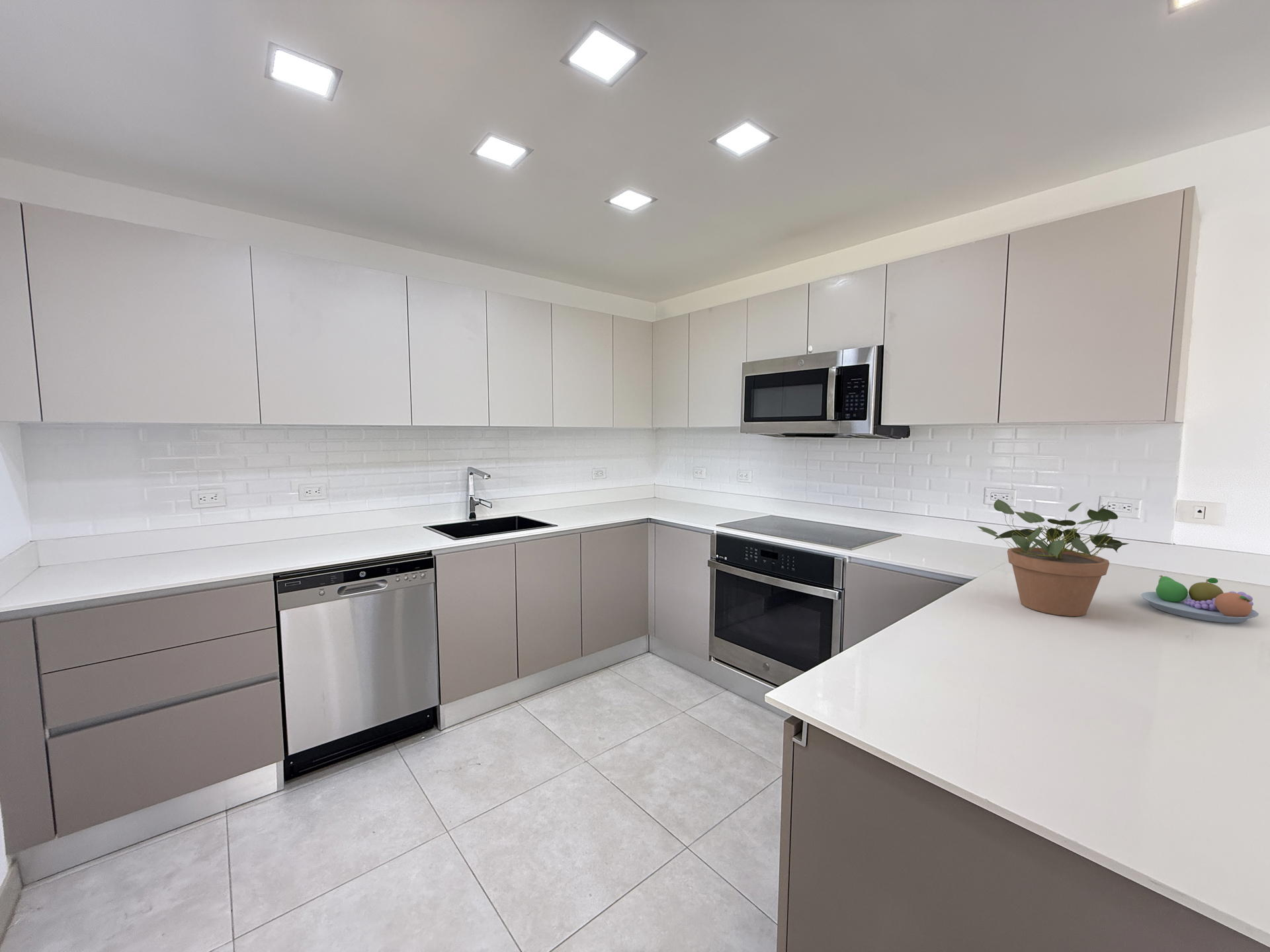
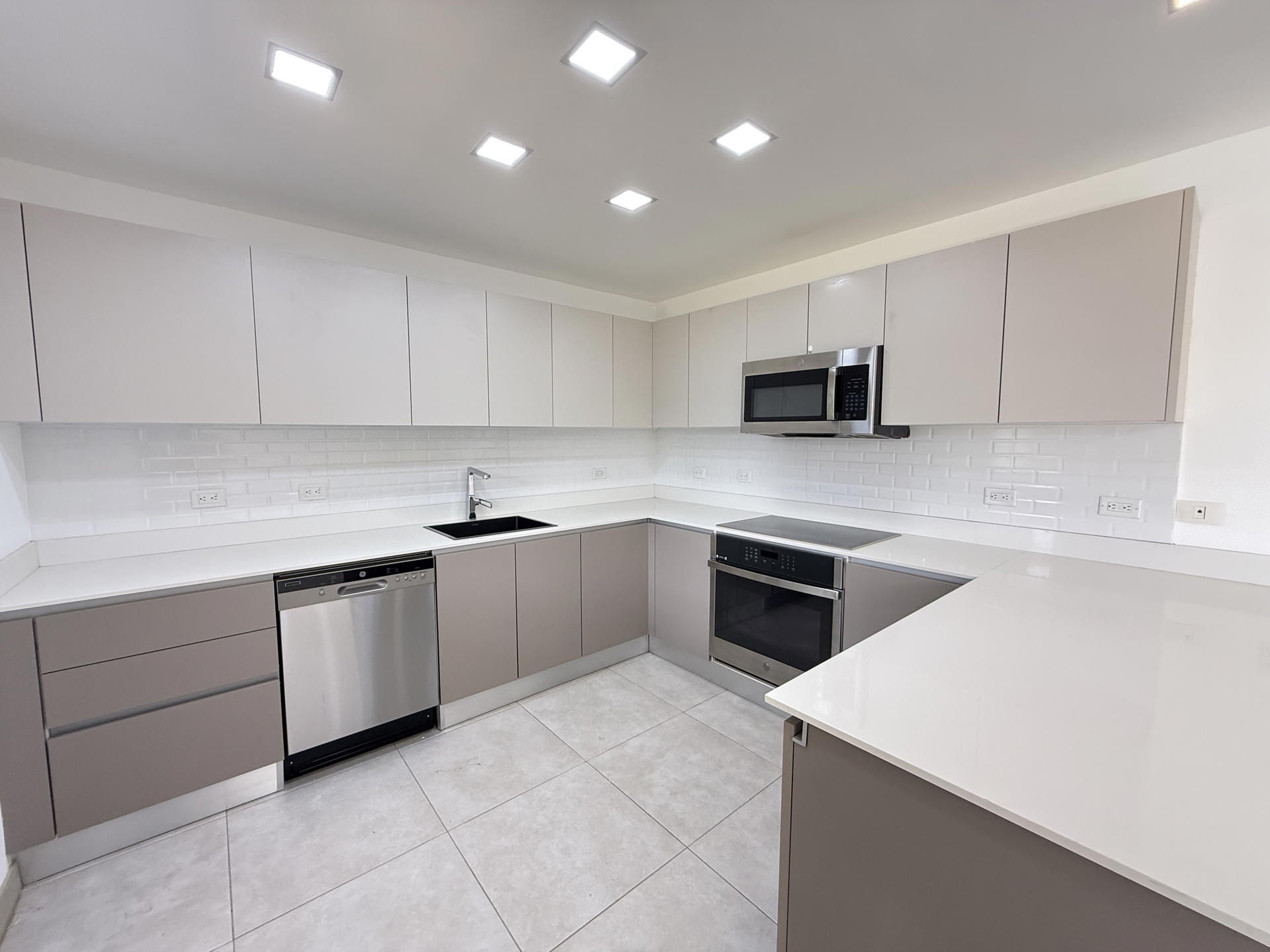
- potted plant (1045, 555)
- fruit bowl (1195, 595)
